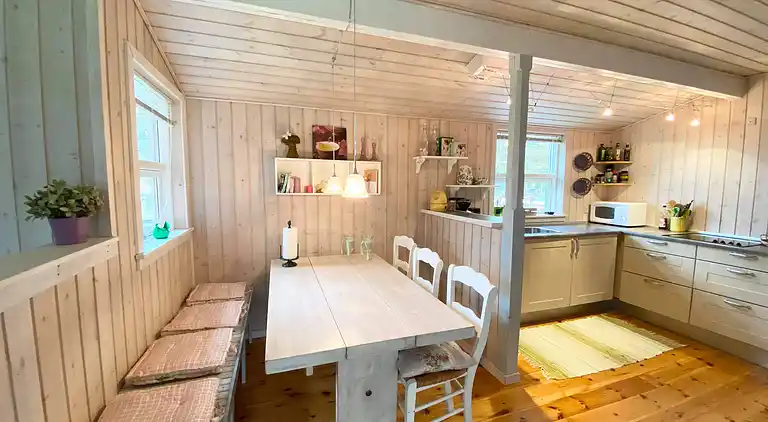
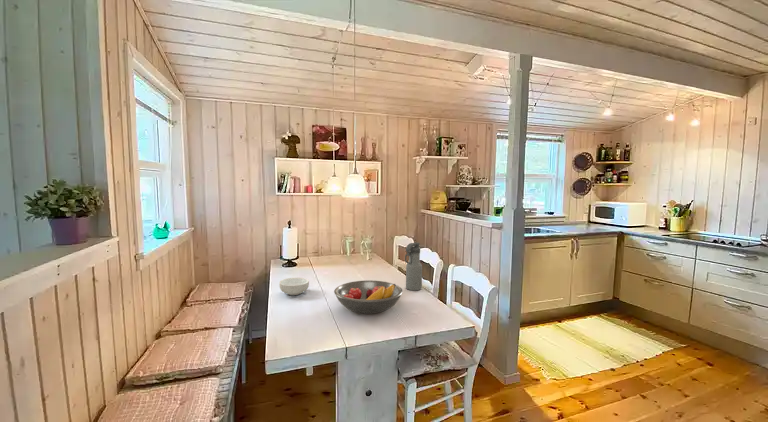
+ cereal bowl (294, 287)
+ fruit bowl (368, 296)
+ water bottle (413, 265)
